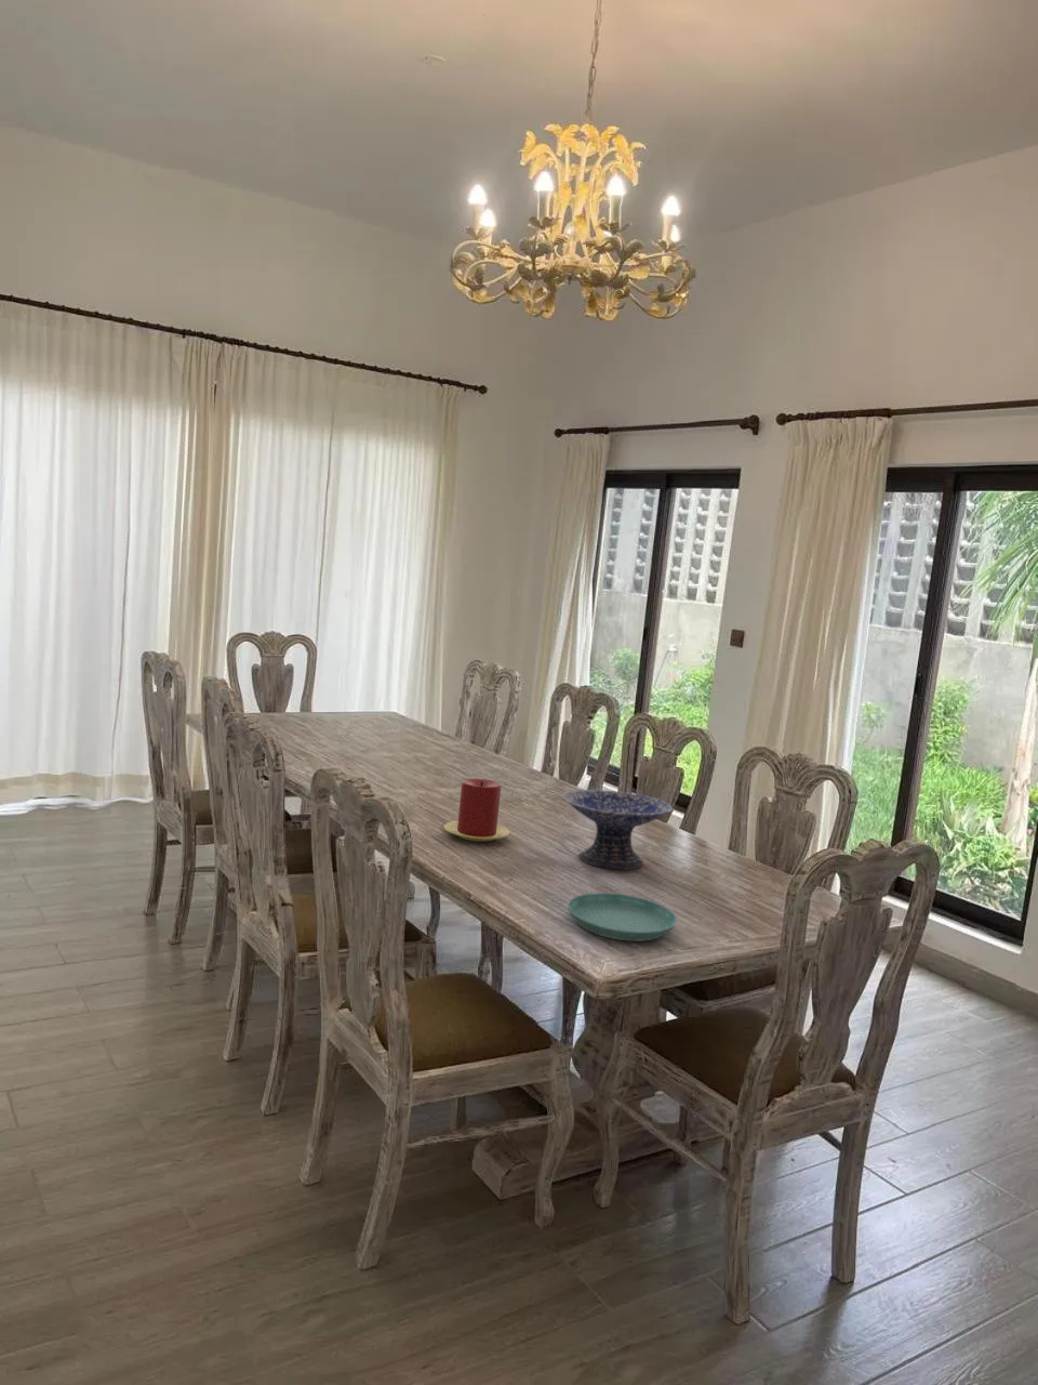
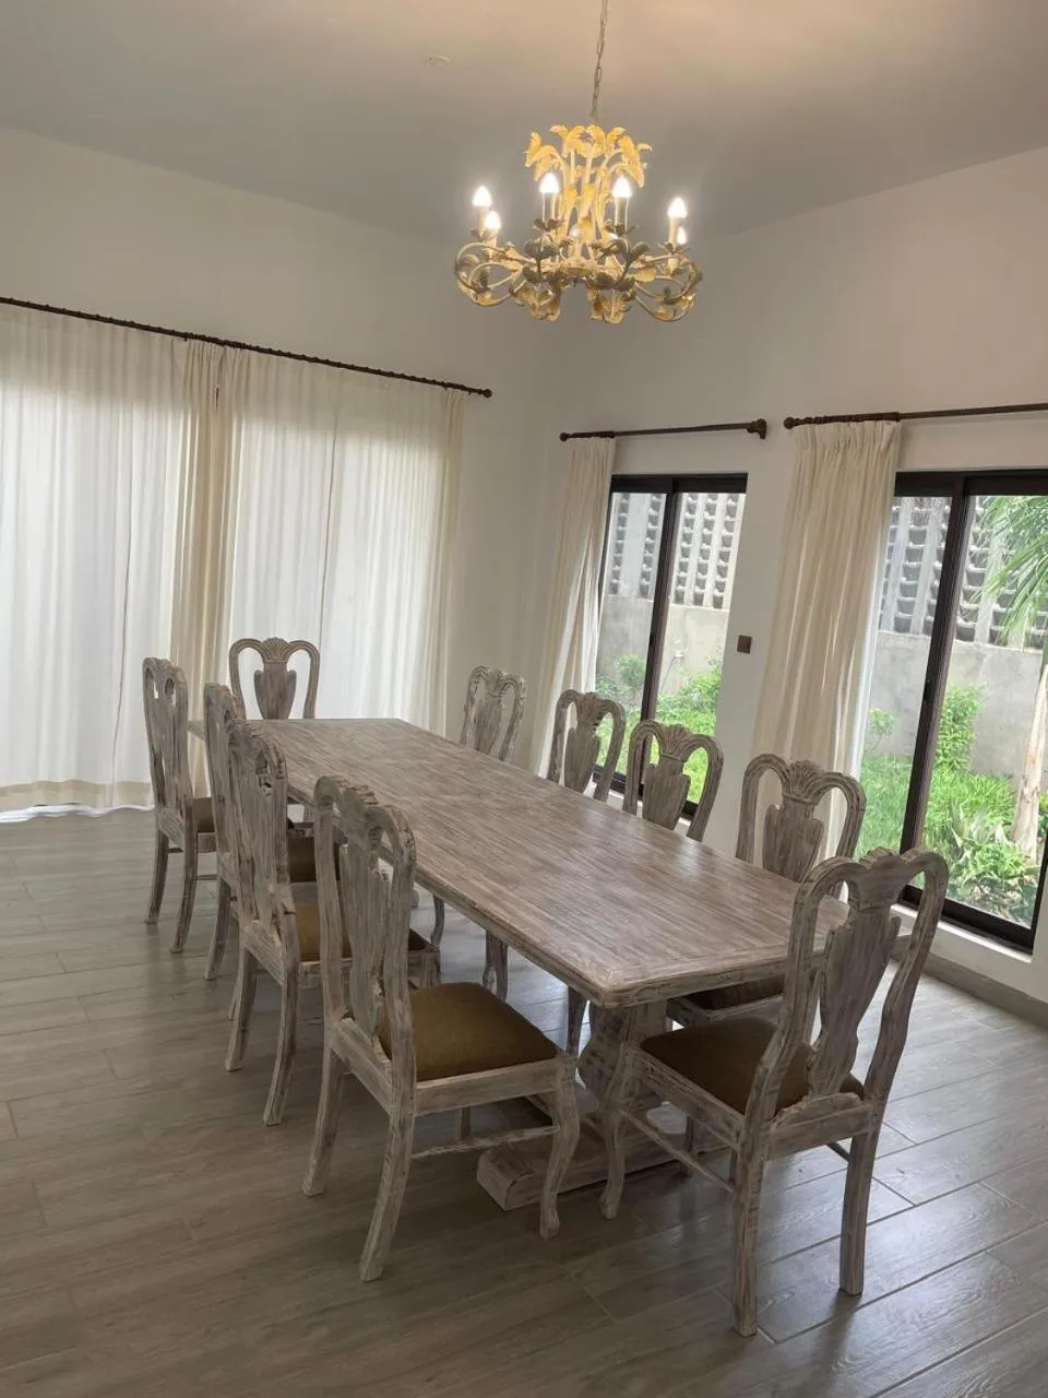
- candle (478, 808)
- saucer (620, 917)
- decorative bowl (613, 830)
